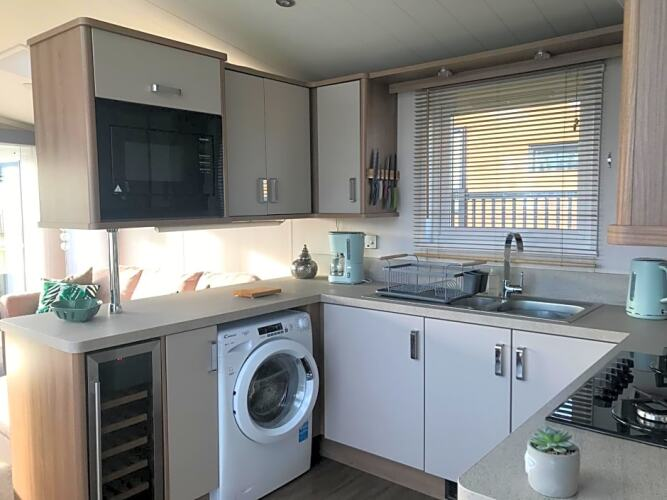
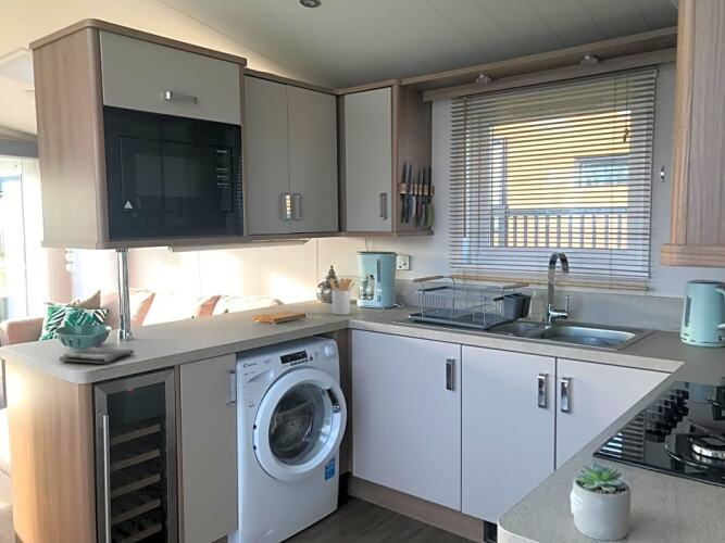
+ dish towel (97, 353)
+ utensil holder (342, 295)
